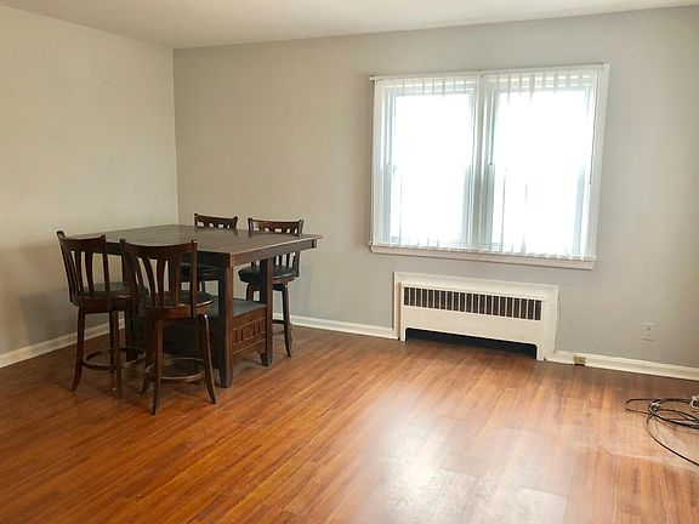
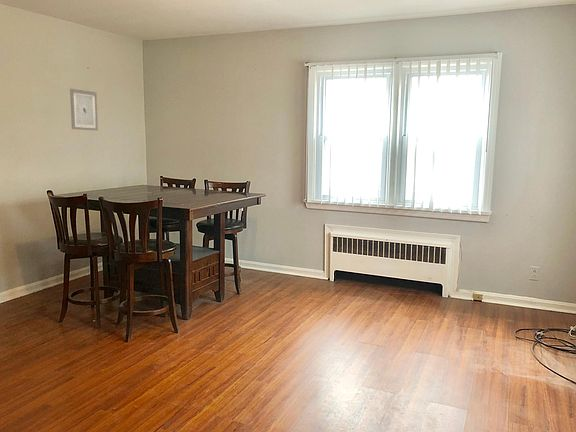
+ wall art (84, 110)
